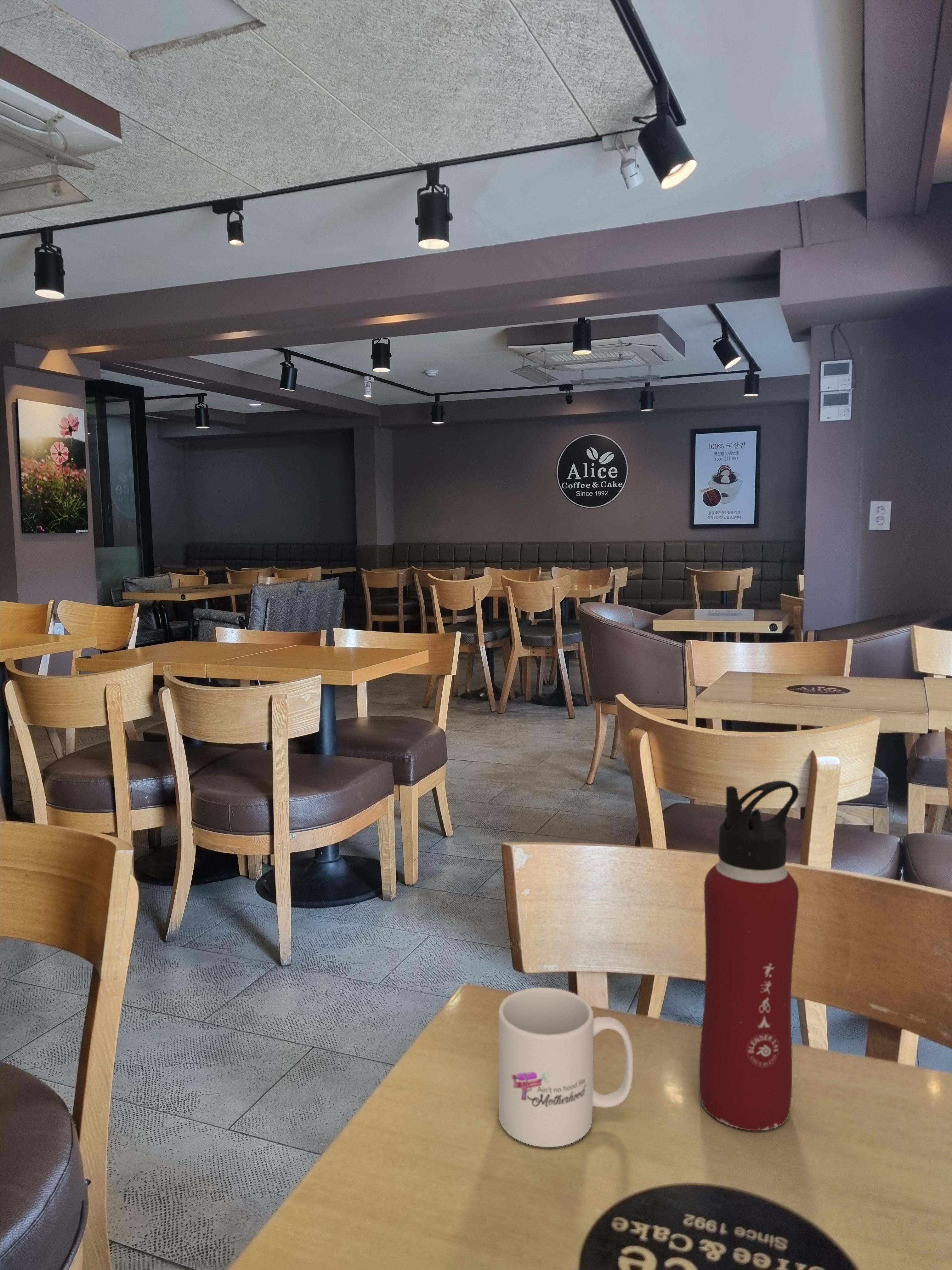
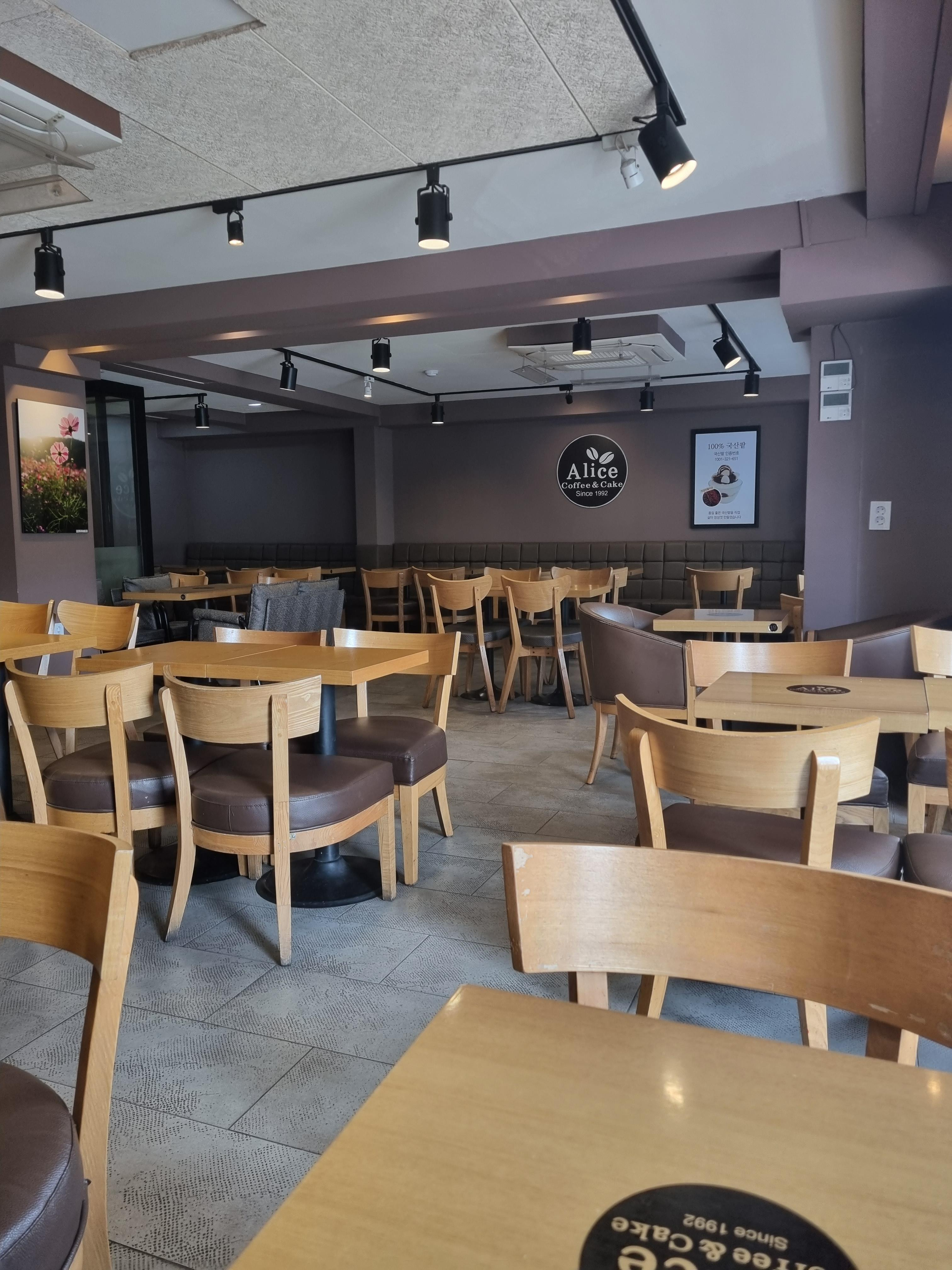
- water bottle (750, 947)
- mug (566, 1063)
